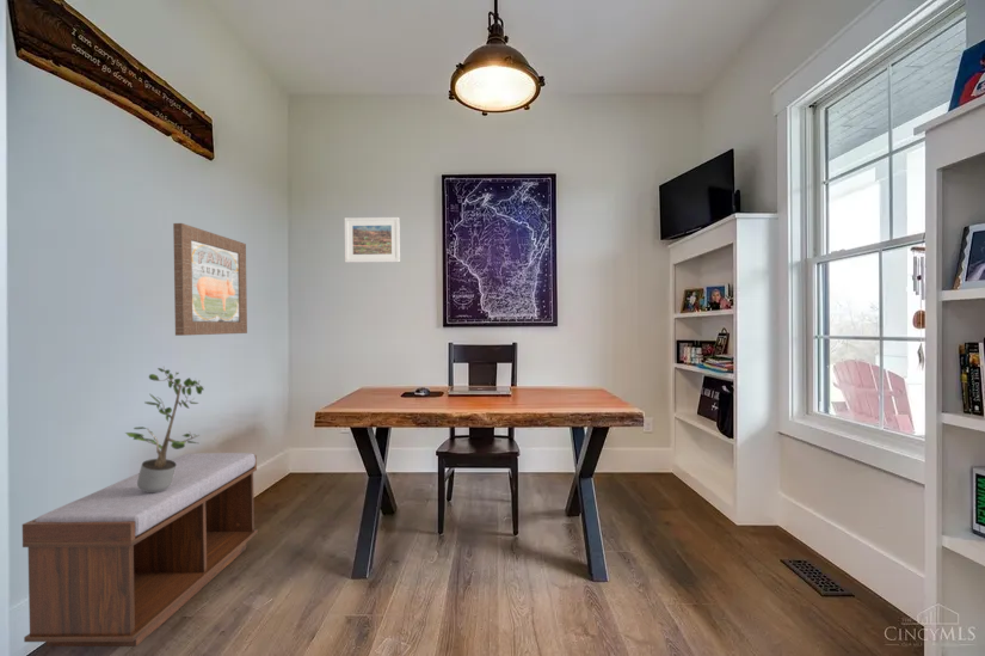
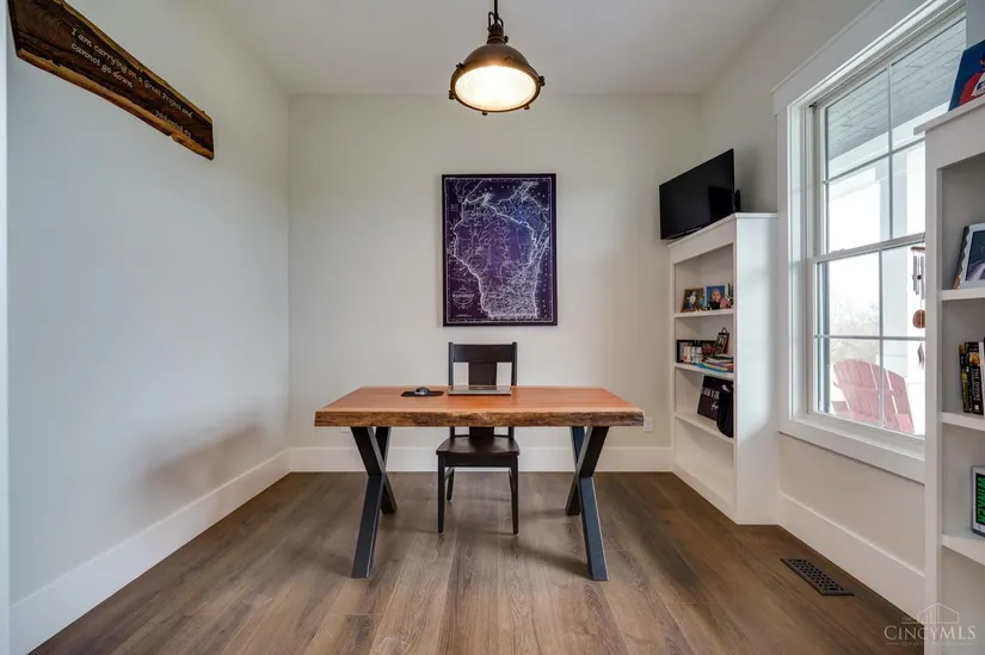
- bench (165, 532)
- potted plant (146, 428)
- wall art (214, 284)
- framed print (371, 239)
